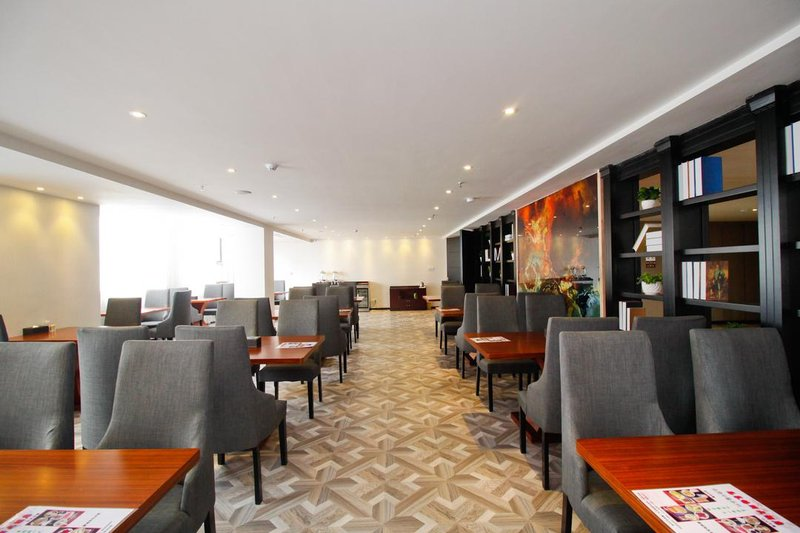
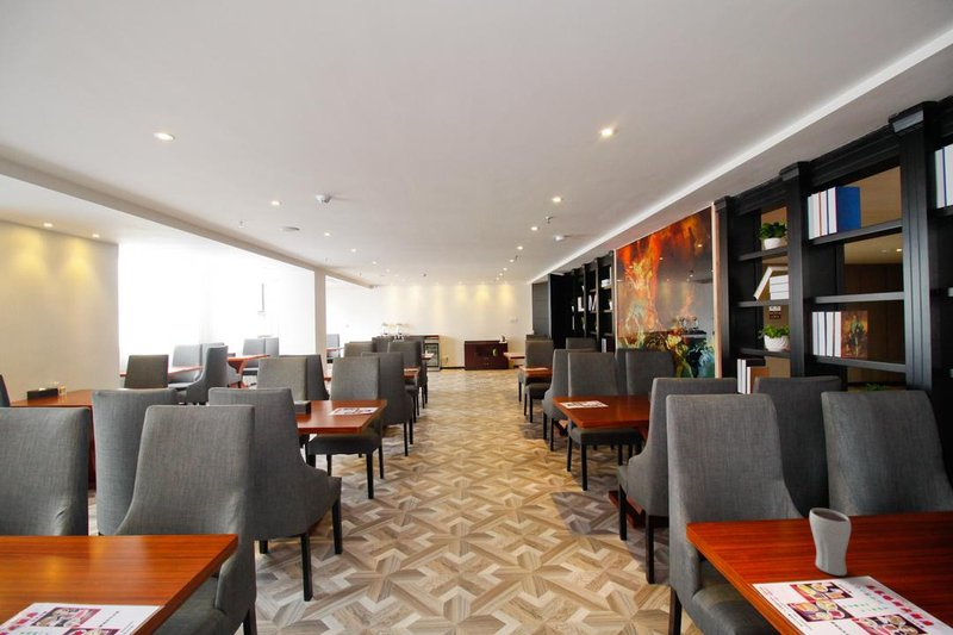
+ drinking glass (829, 542)
